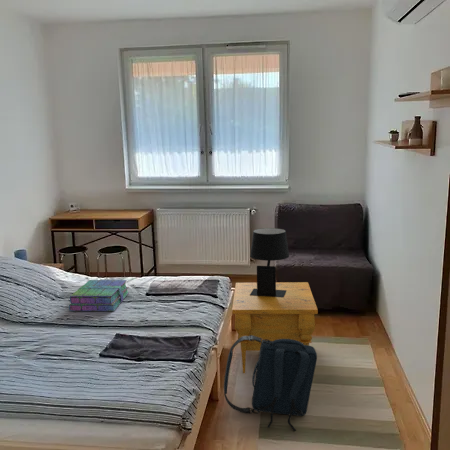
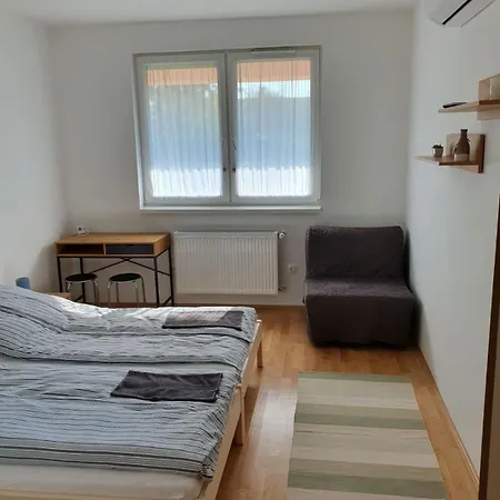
- nightstand (273, 326)
- table lamp (269, 260)
- backpack (270, 378)
- stack of books (100, 294)
